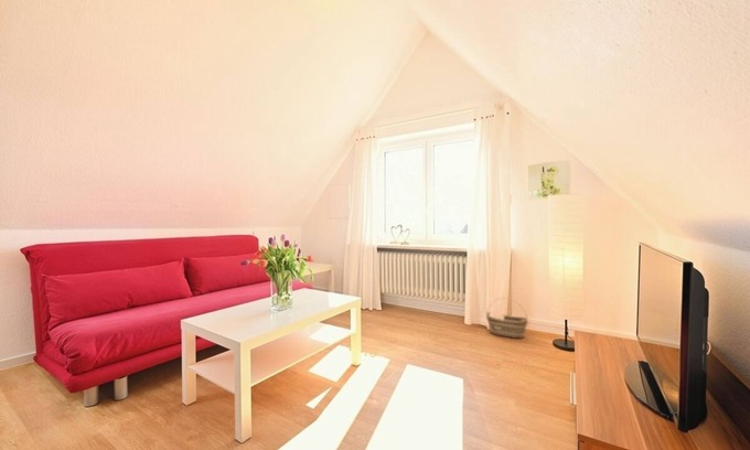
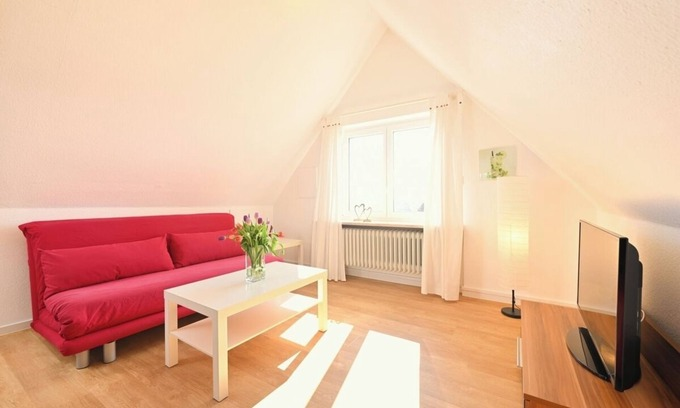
- basket (506, 315)
